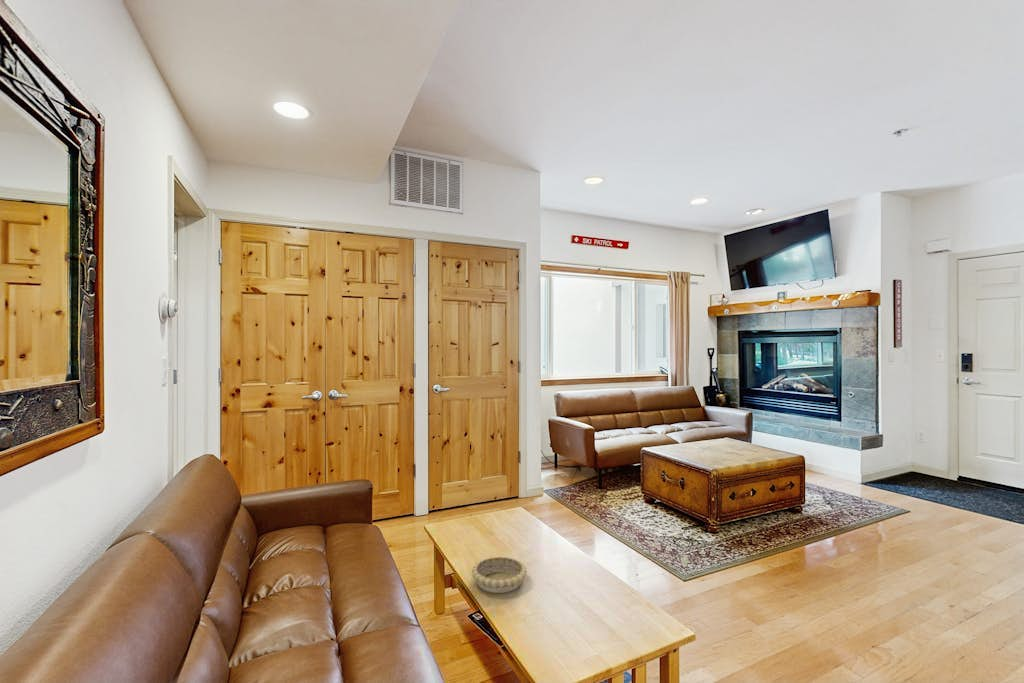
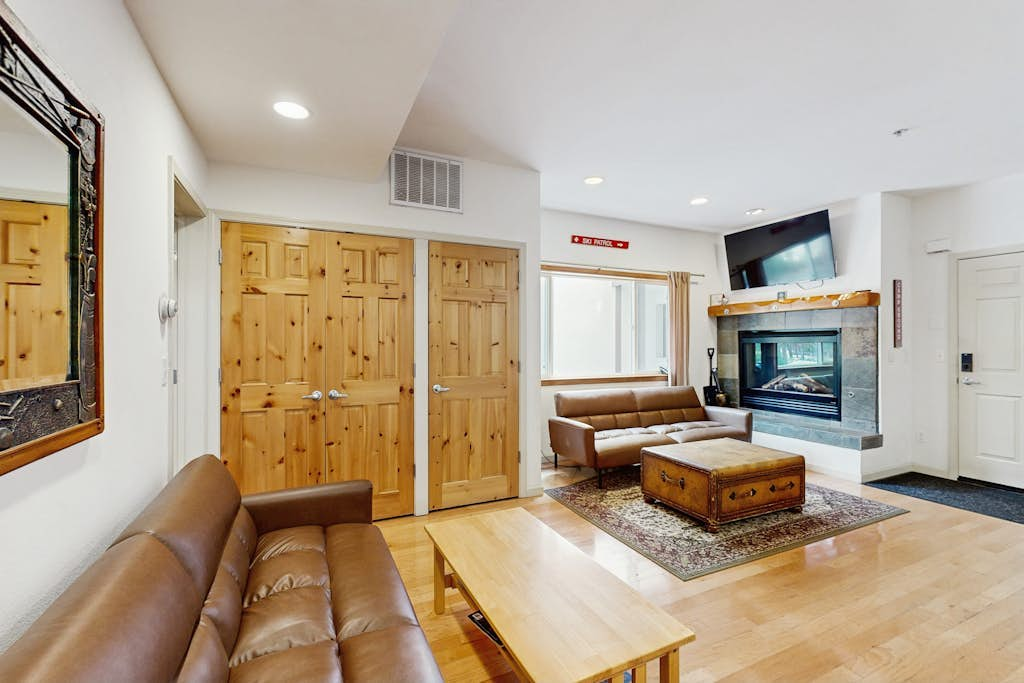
- decorative bowl (497, 572)
